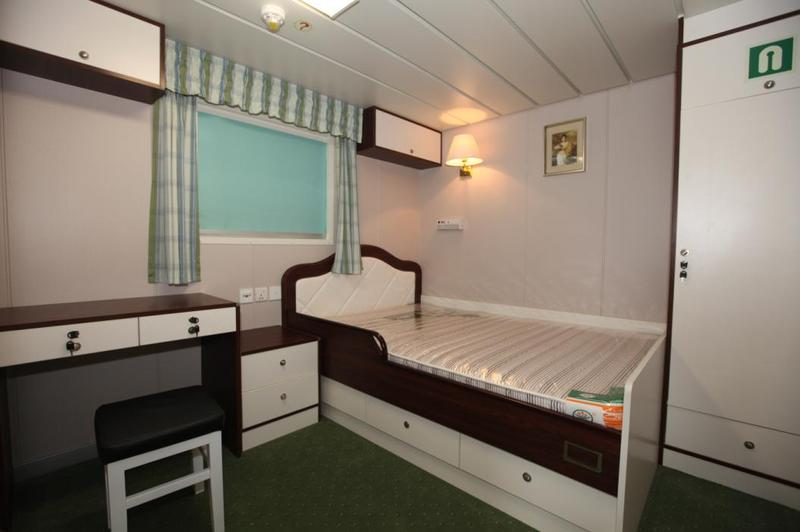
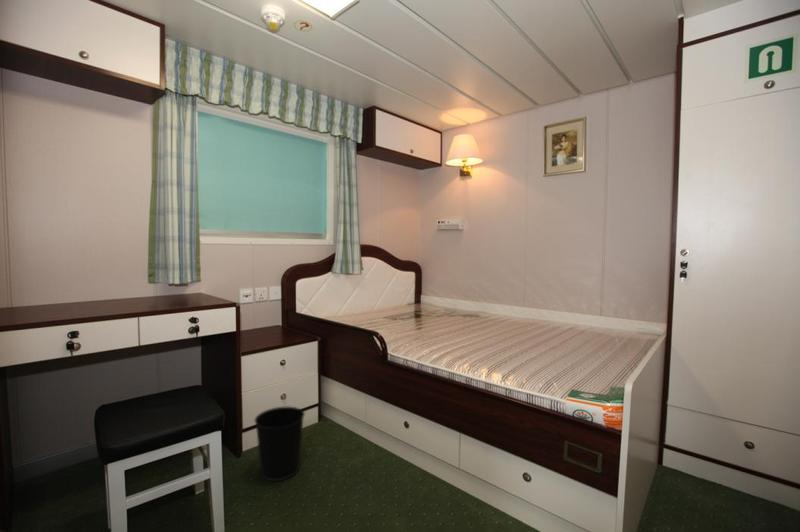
+ wastebasket (280, 443)
